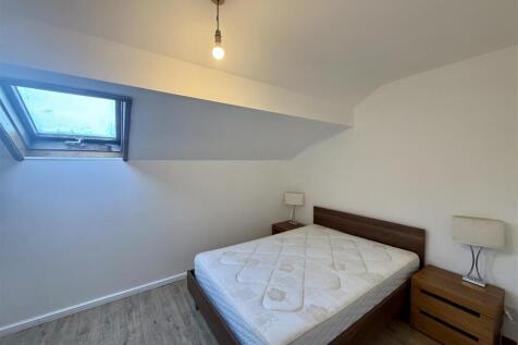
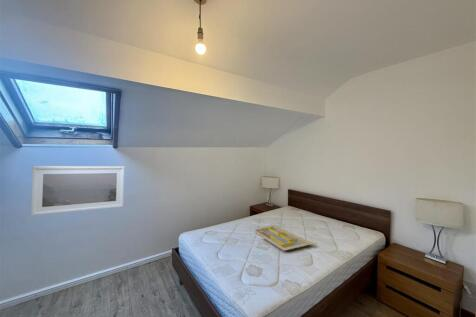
+ serving tray (278, 236)
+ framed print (82, 188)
